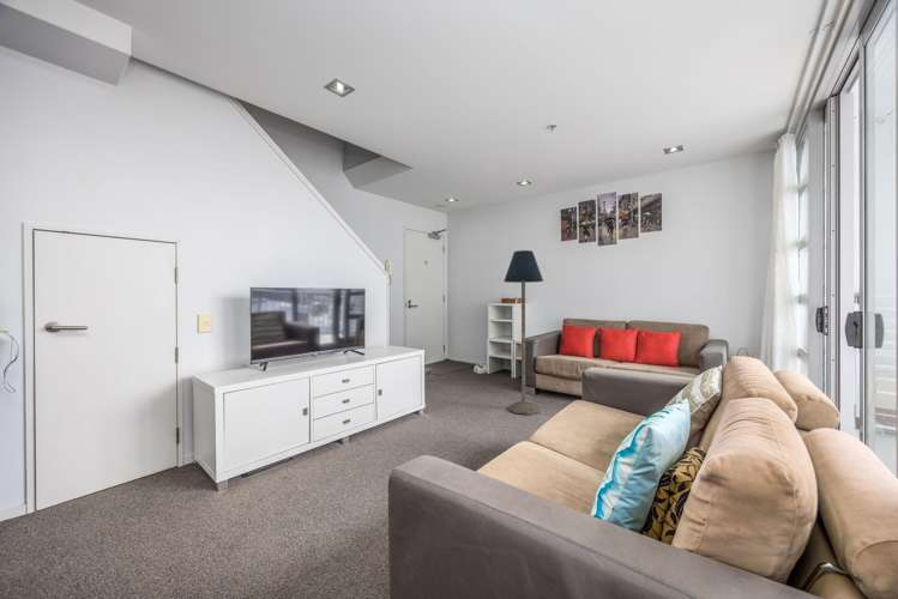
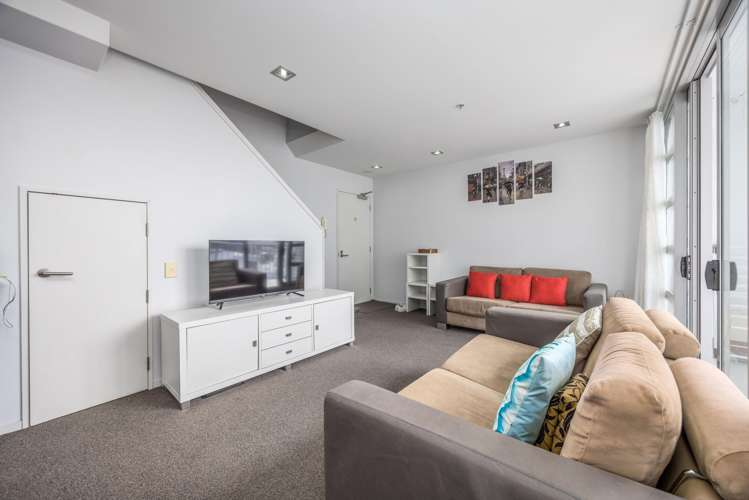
- floor lamp (523, 329)
